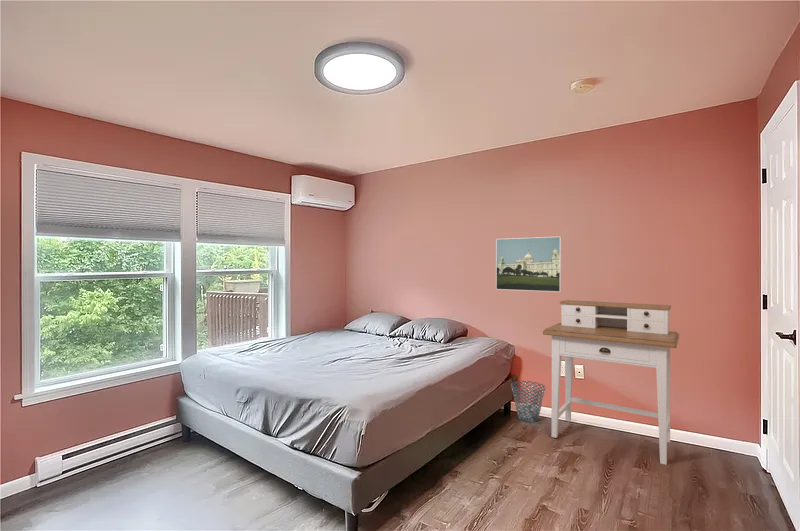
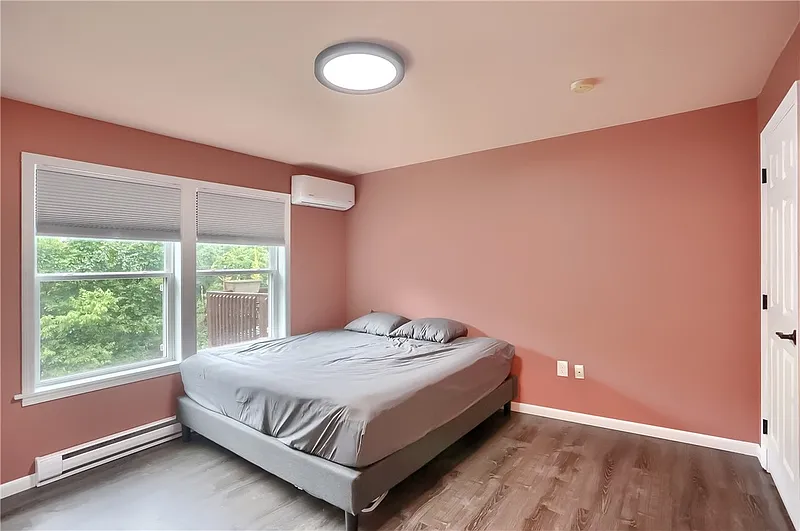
- waste basket (528, 402)
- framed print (527, 264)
- desk (613, 362)
